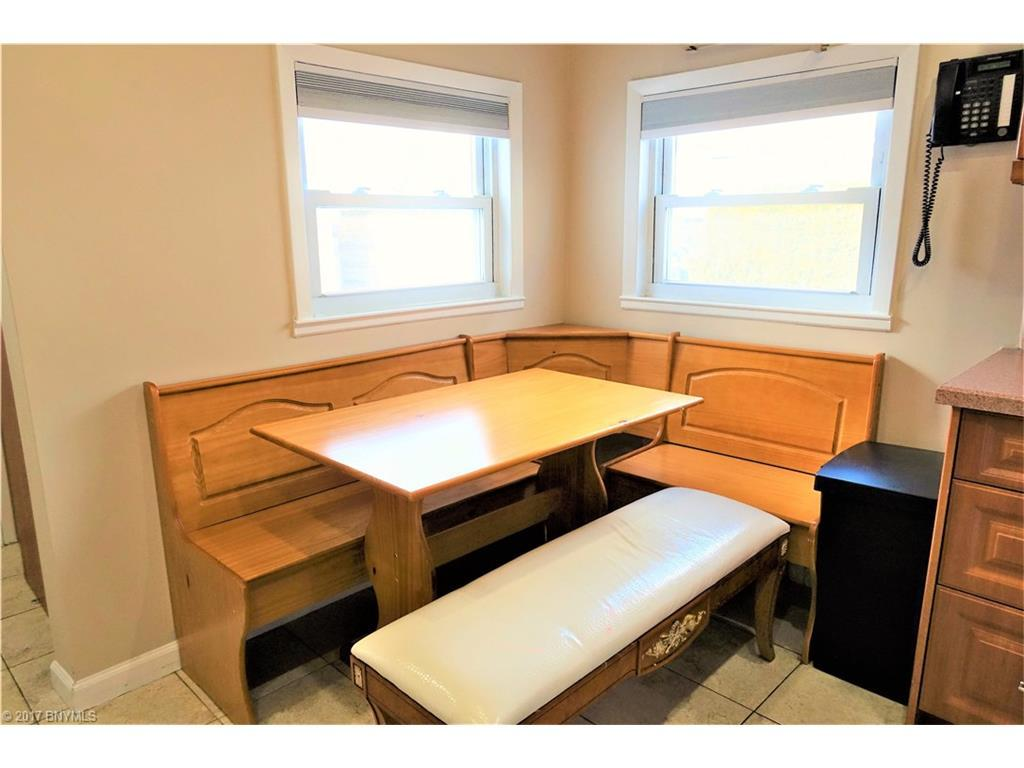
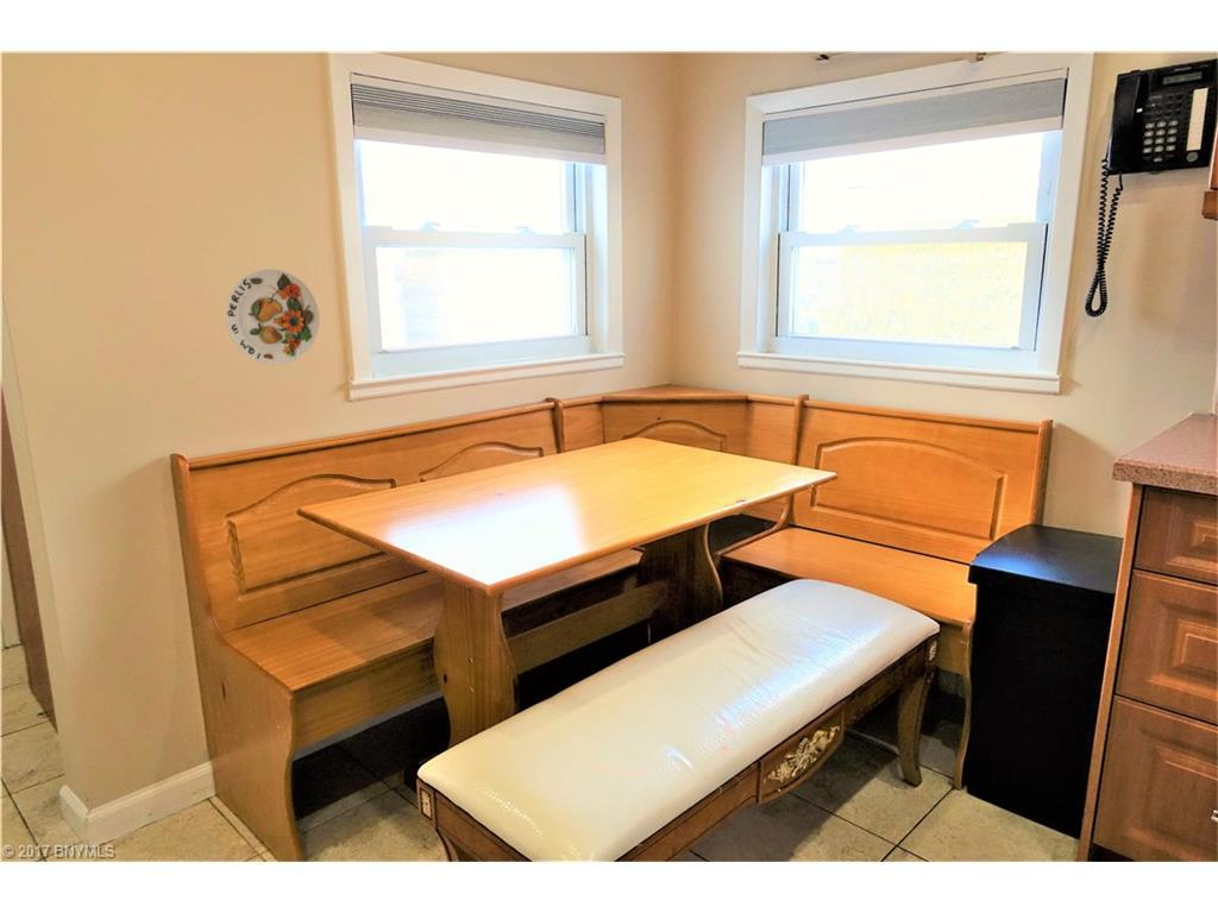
+ decorative plate (274, 317)
